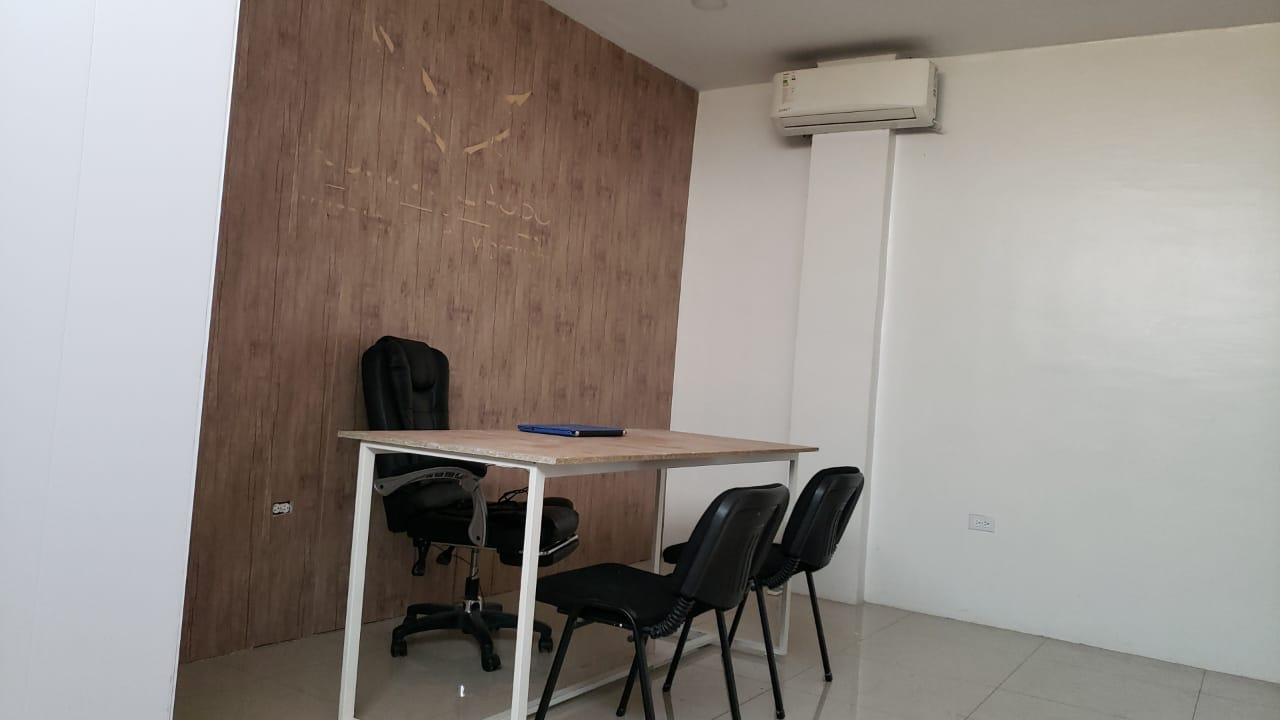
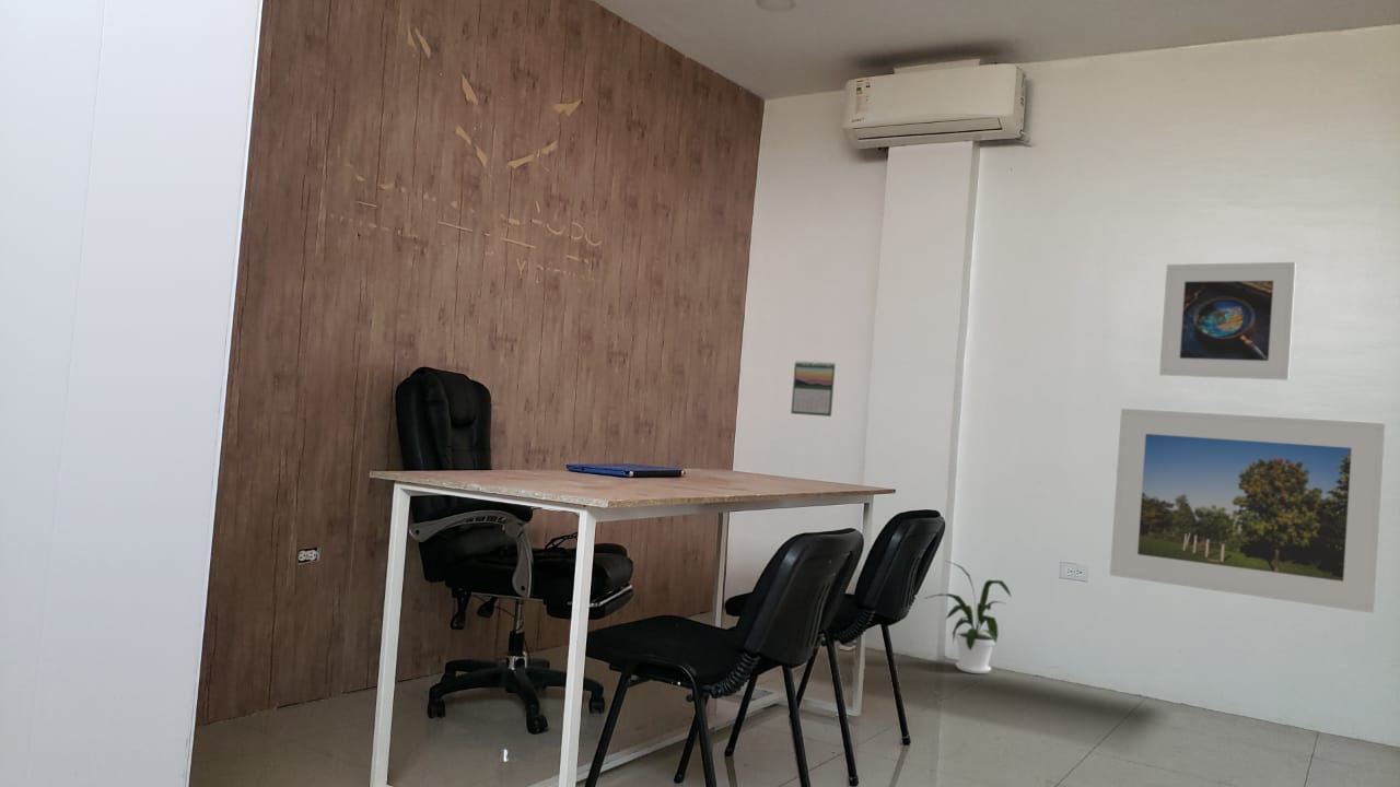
+ house plant (972, 618)
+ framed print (1225, 320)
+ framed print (1239, 503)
+ calendar (813, 387)
